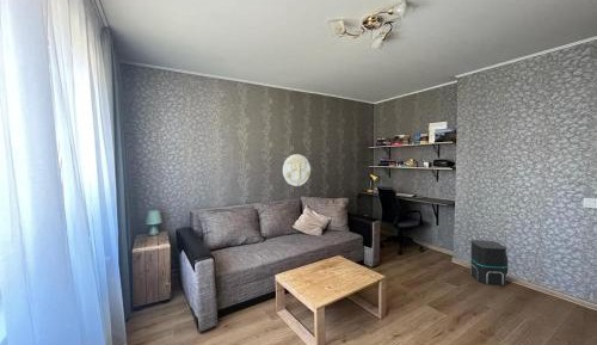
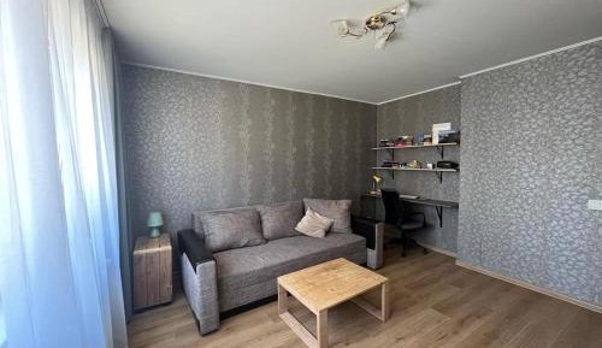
- speaker (487, 261)
- wall decoration (297, 170)
